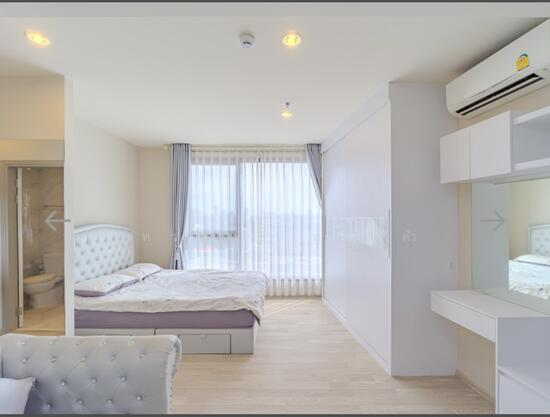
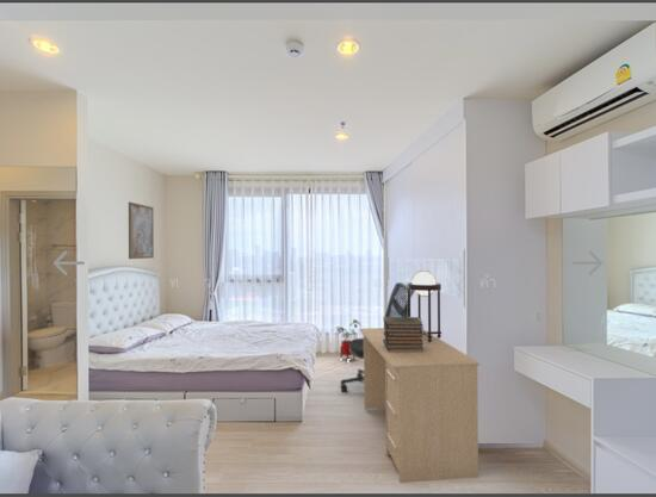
+ wall art (142, 231)
+ office chair (363, 338)
+ desk (409, 390)
+ book stack (402, 334)
+ table lamp (420, 304)
+ house plant (348, 338)
